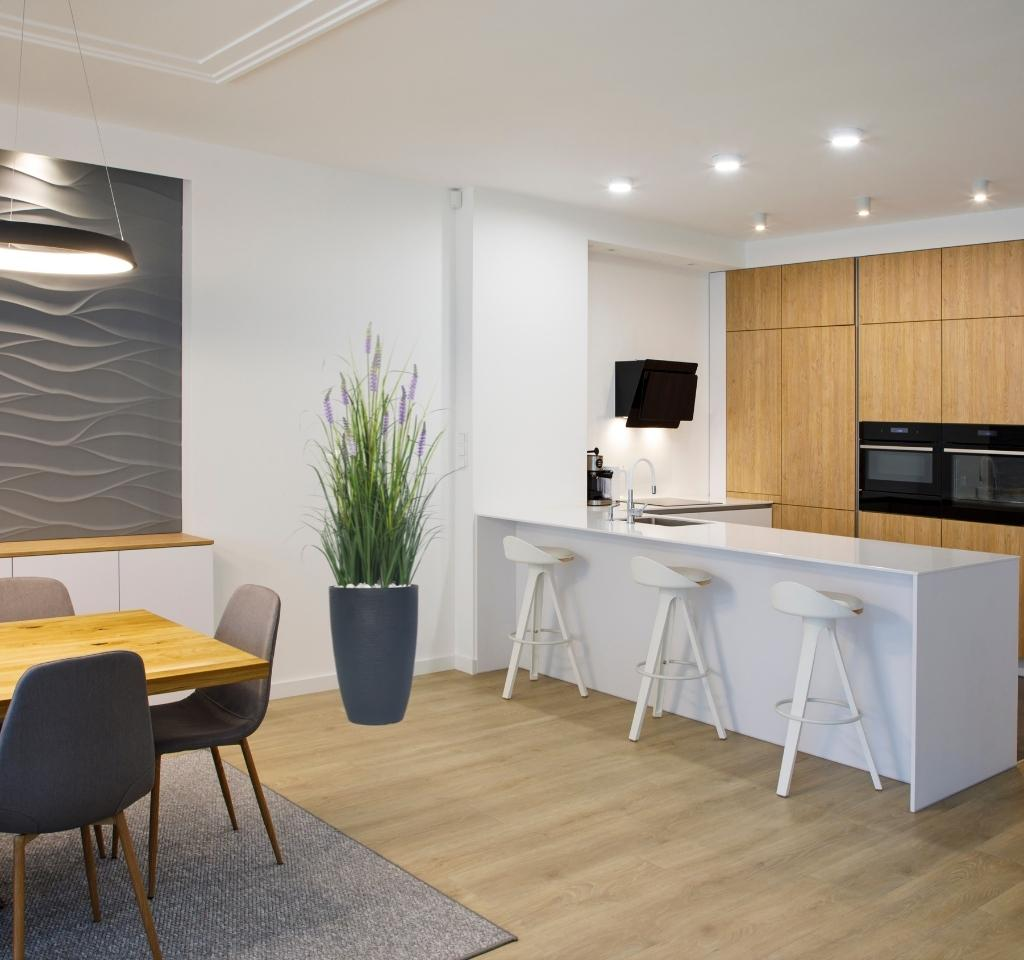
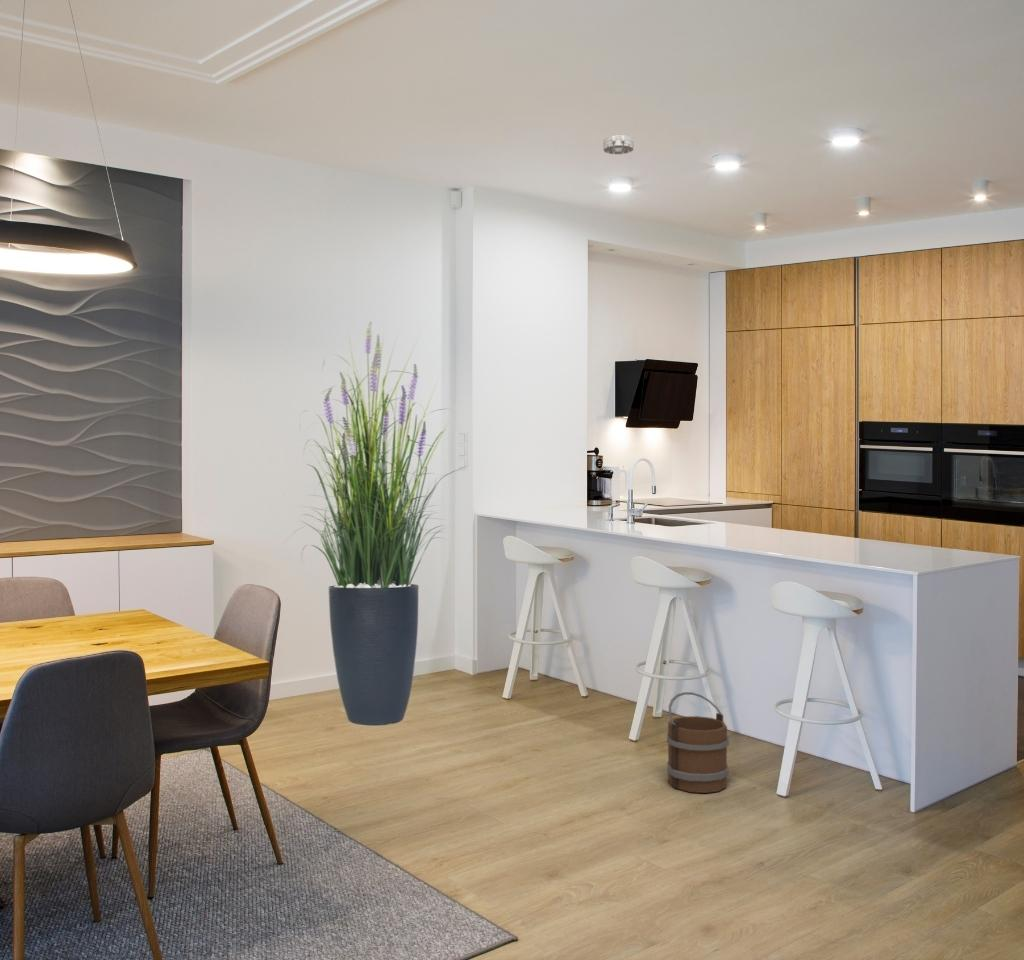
+ bucket (697, 740)
+ smoke detector (618, 144)
